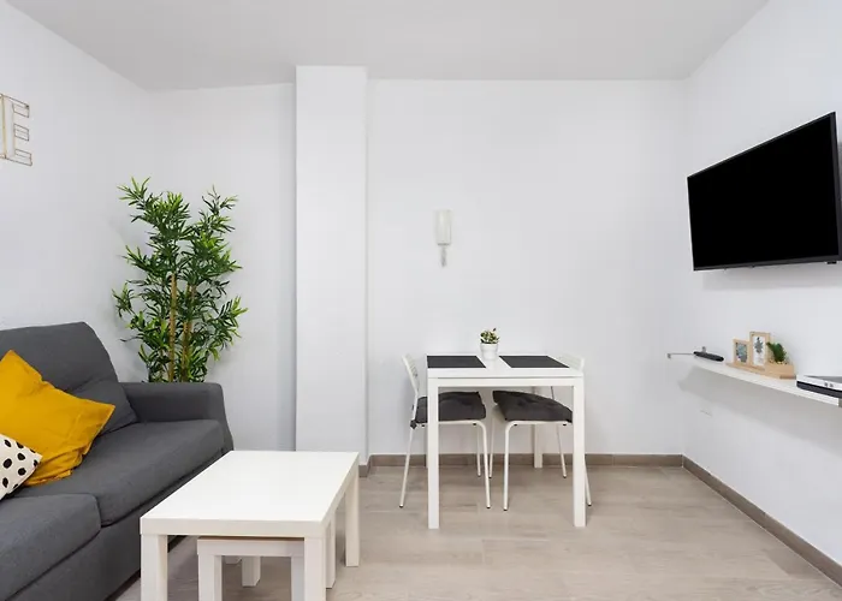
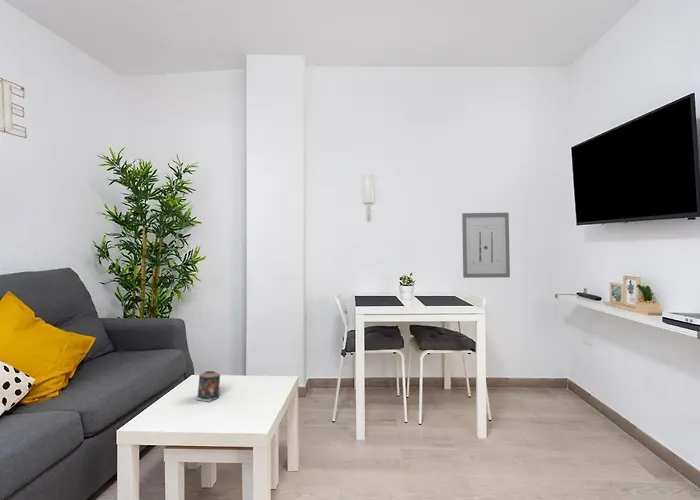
+ wall art (485, 245)
+ candle (208, 385)
